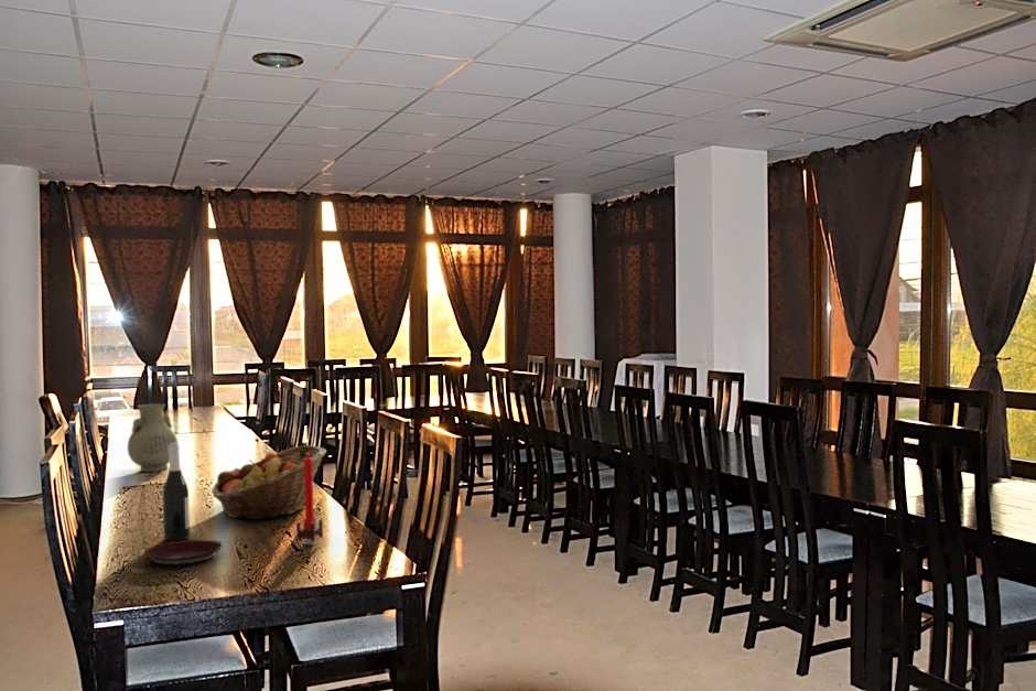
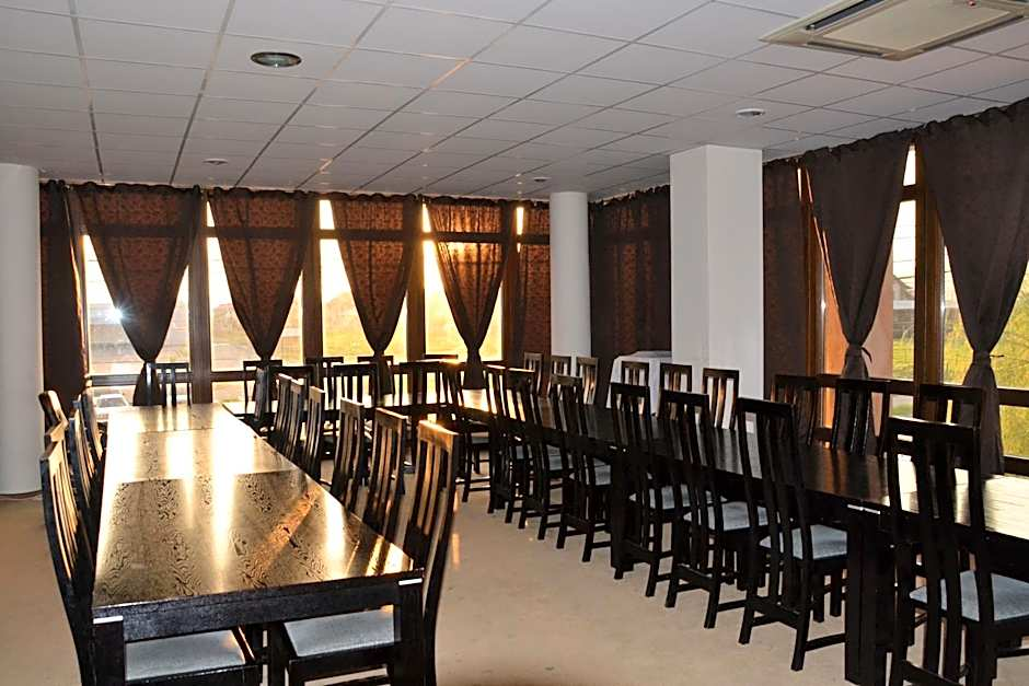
- fruit basket (269, 479)
- wine bottle (175, 490)
- plate (184, 553)
- candle (309, 498)
- vase (152, 436)
